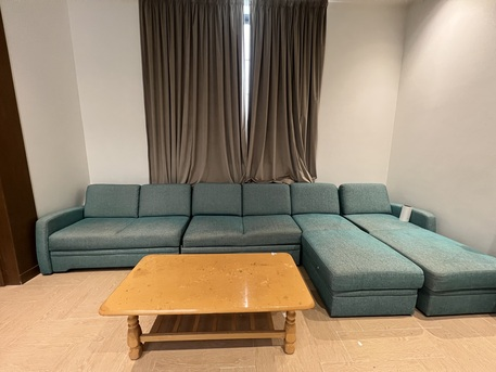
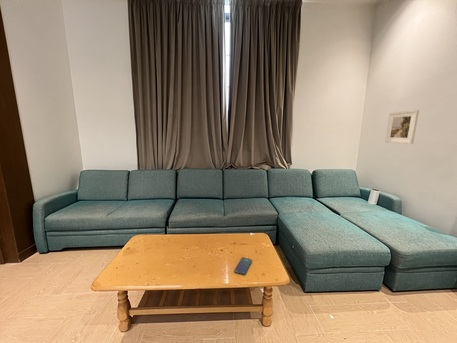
+ smartphone (243, 265)
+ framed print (400, 127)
